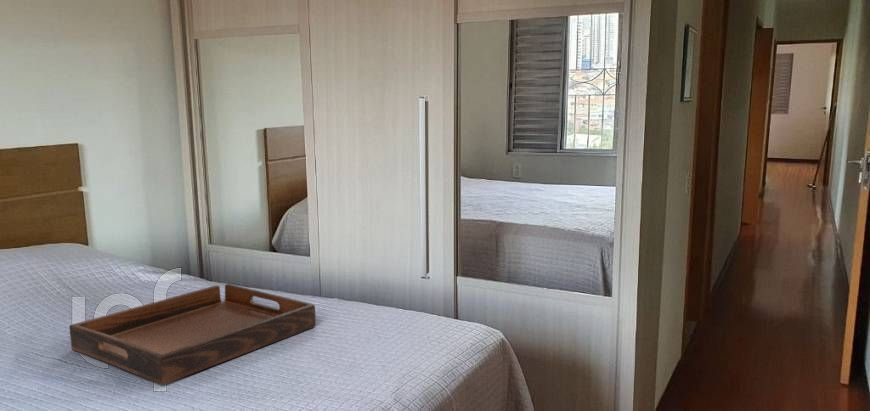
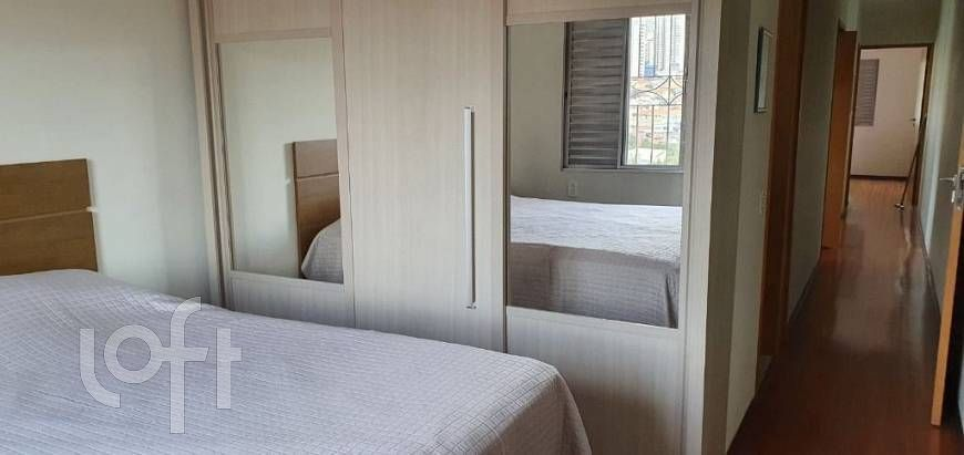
- serving tray (198, 325)
